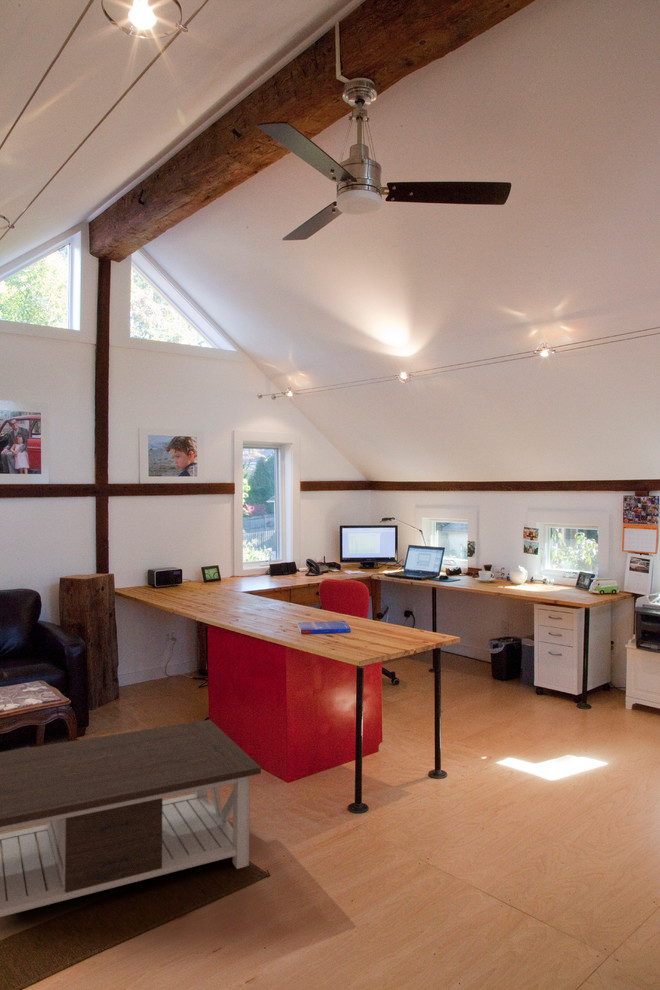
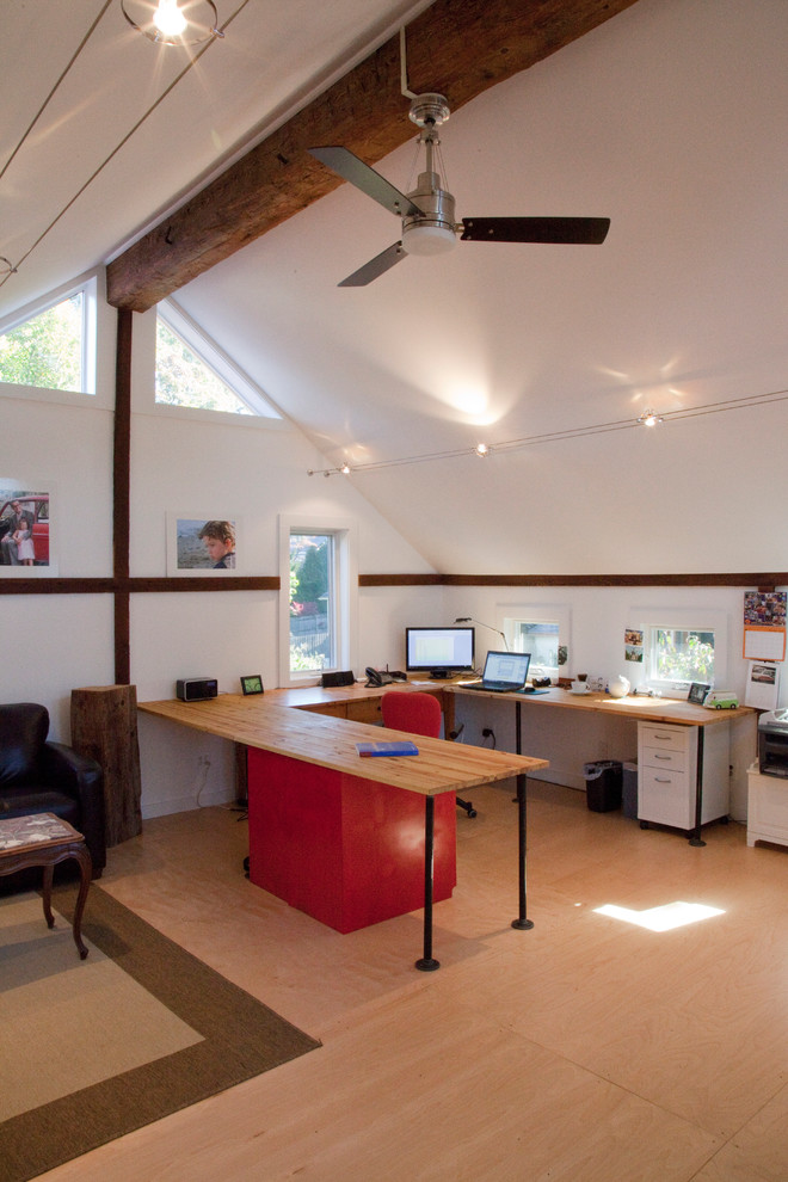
- coffee table (101, 814)
